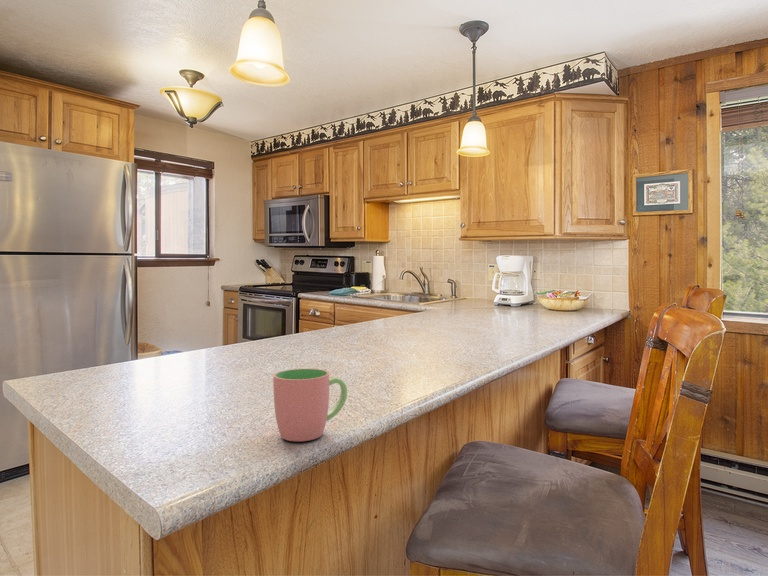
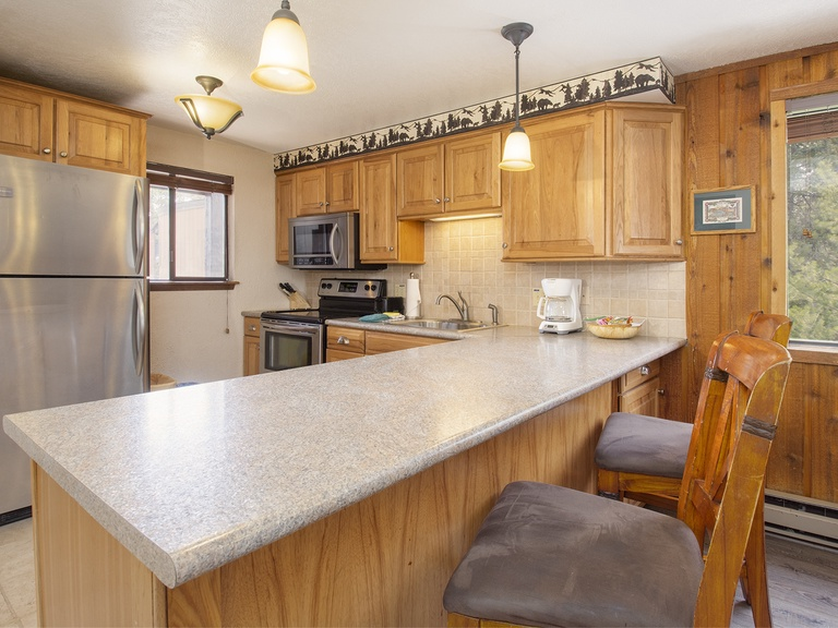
- cup (311, 403)
